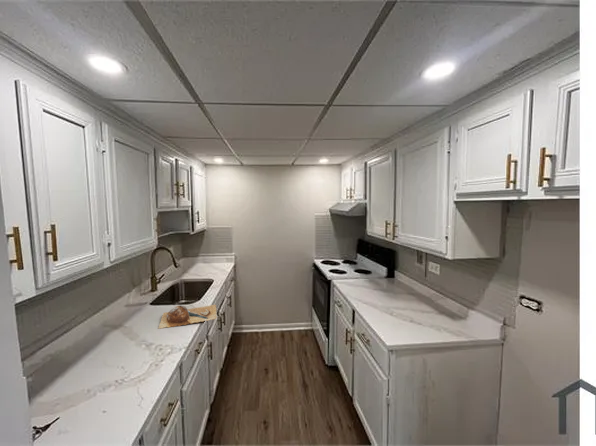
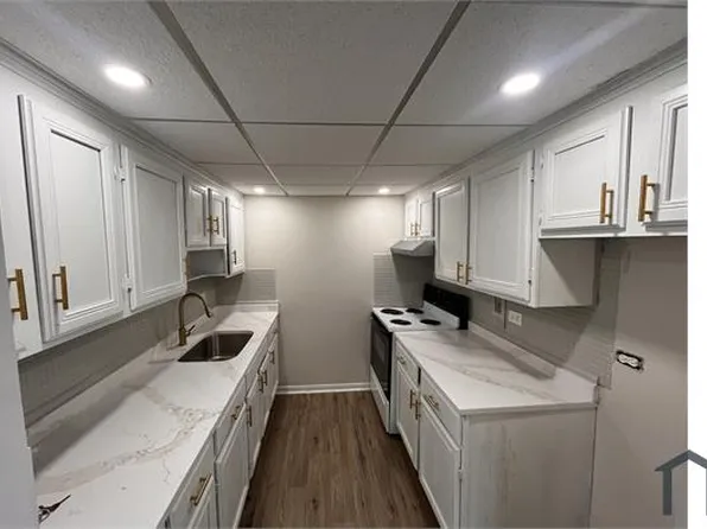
- chopping board (189, 311)
